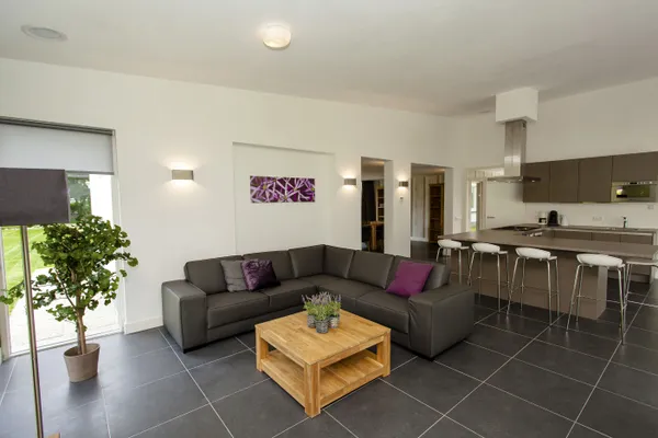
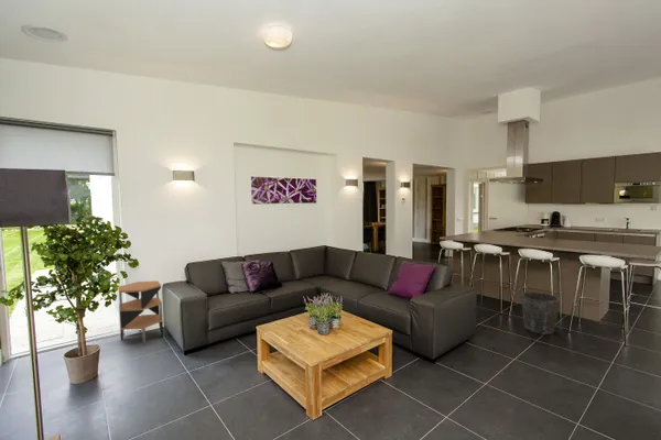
+ waste bin (539, 312)
+ side table (140, 311)
